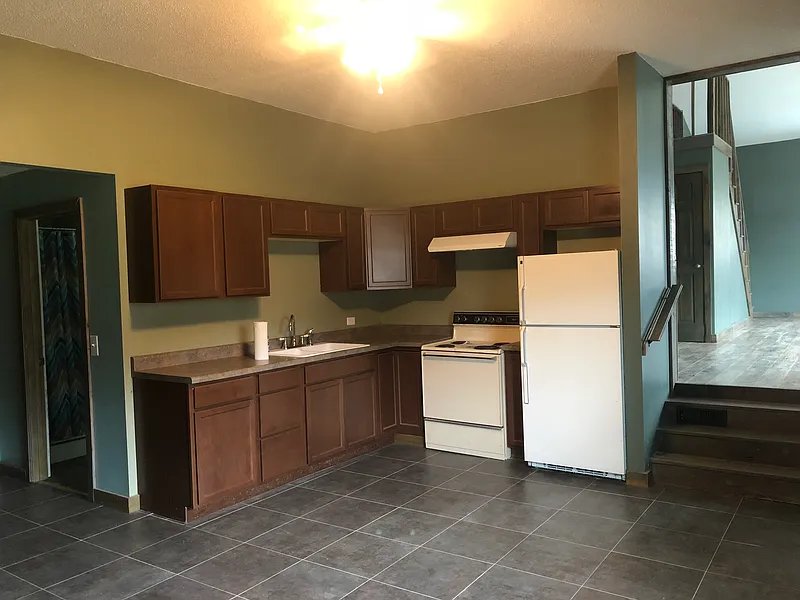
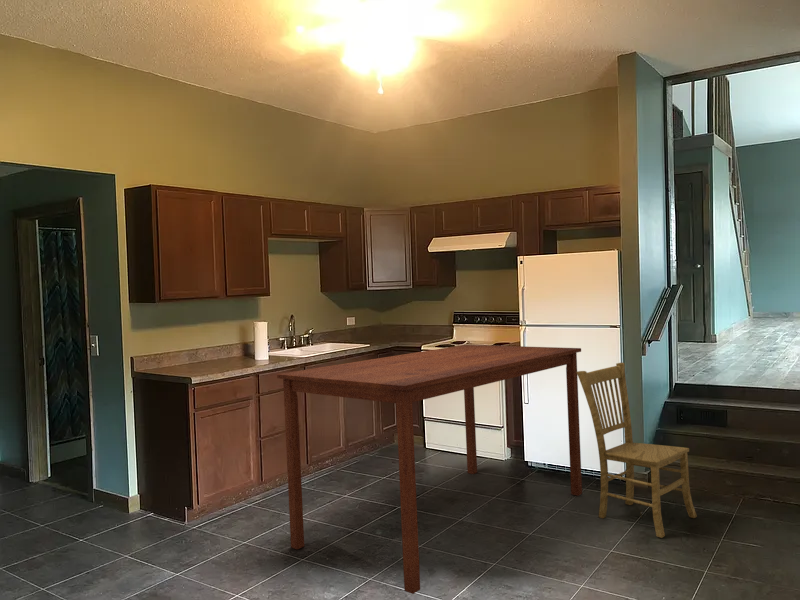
+ dining chair (636, 443)
+ dining table (466, 439)
